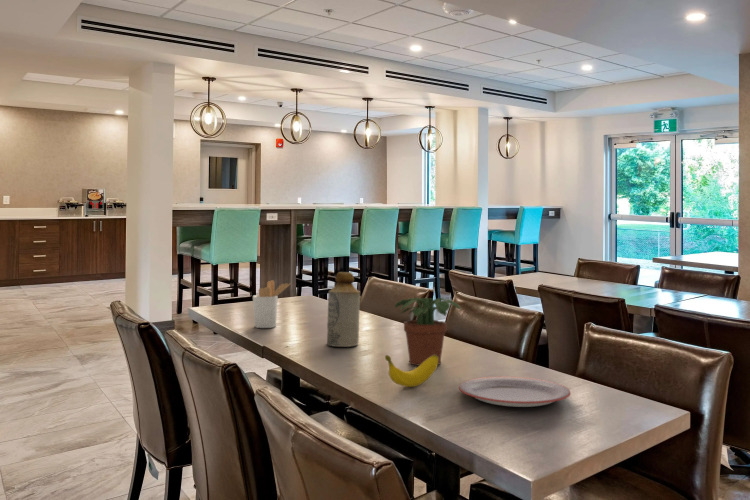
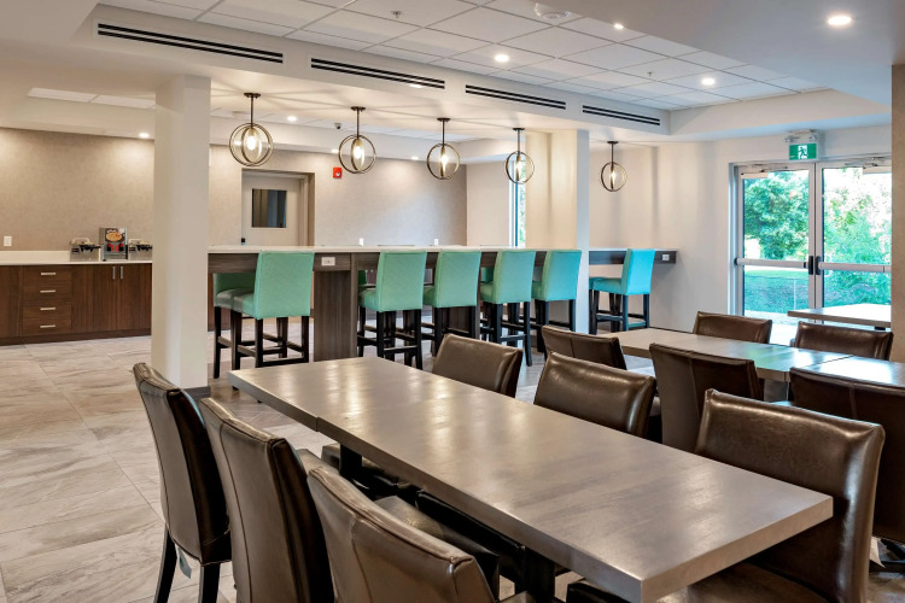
- potted plant (427, 330)
- utensil holder (271, 303)
- plate (513, 392)
- banana (411, 370)
- bottle (343, 308)
